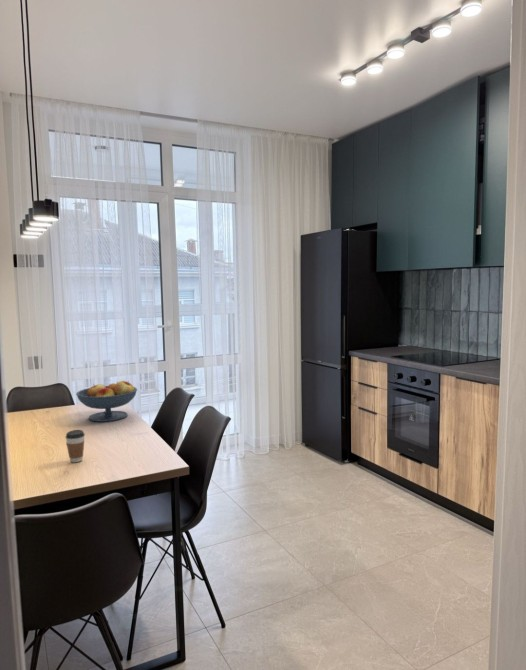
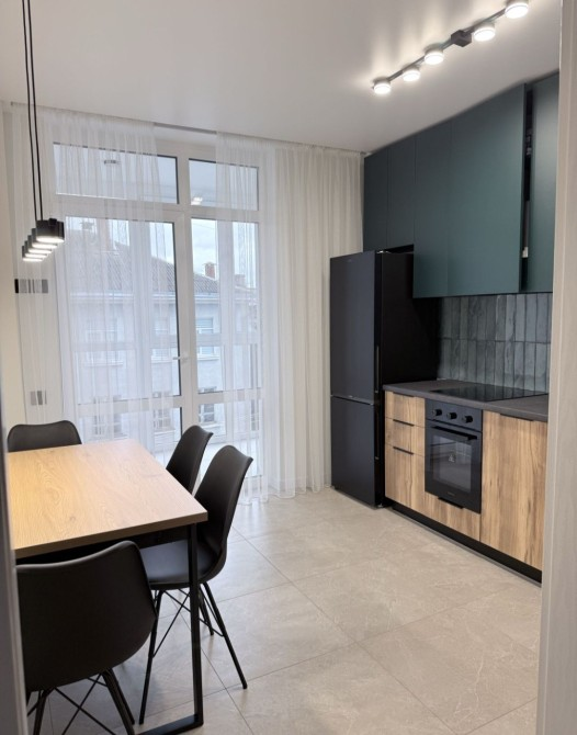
- coffee cup (75, 446)
- fruit bowl (107, 399)
